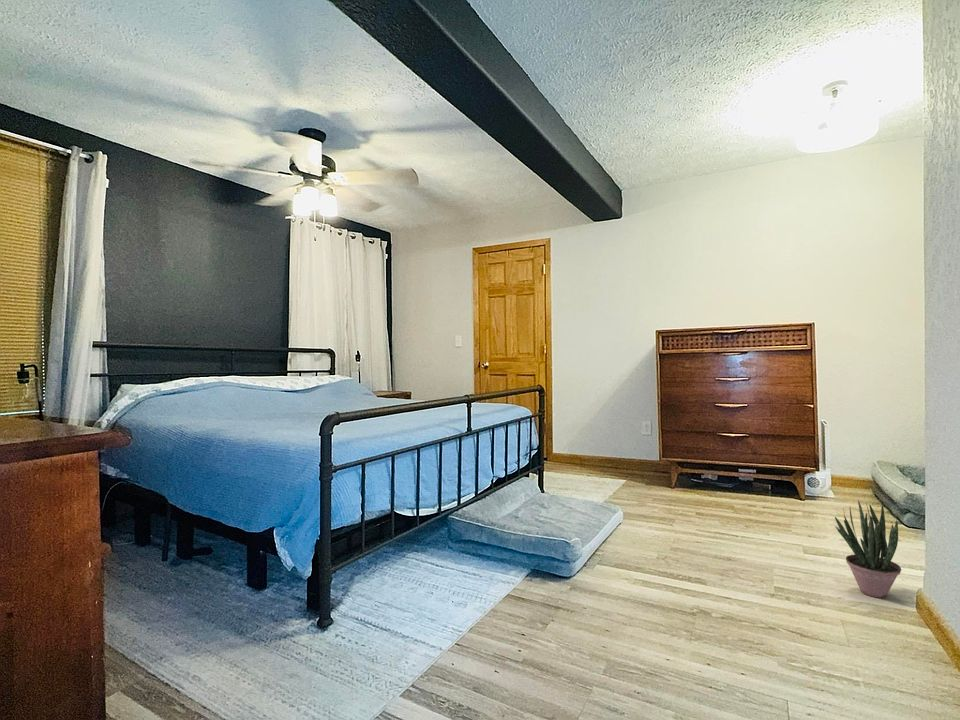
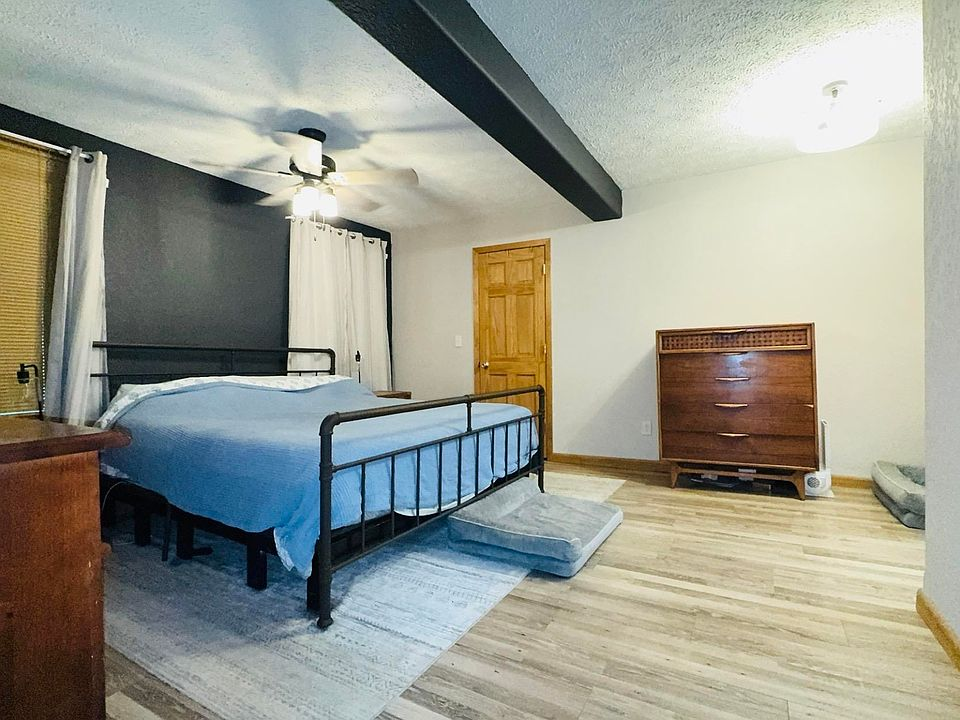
- potted plant (866, 547)
